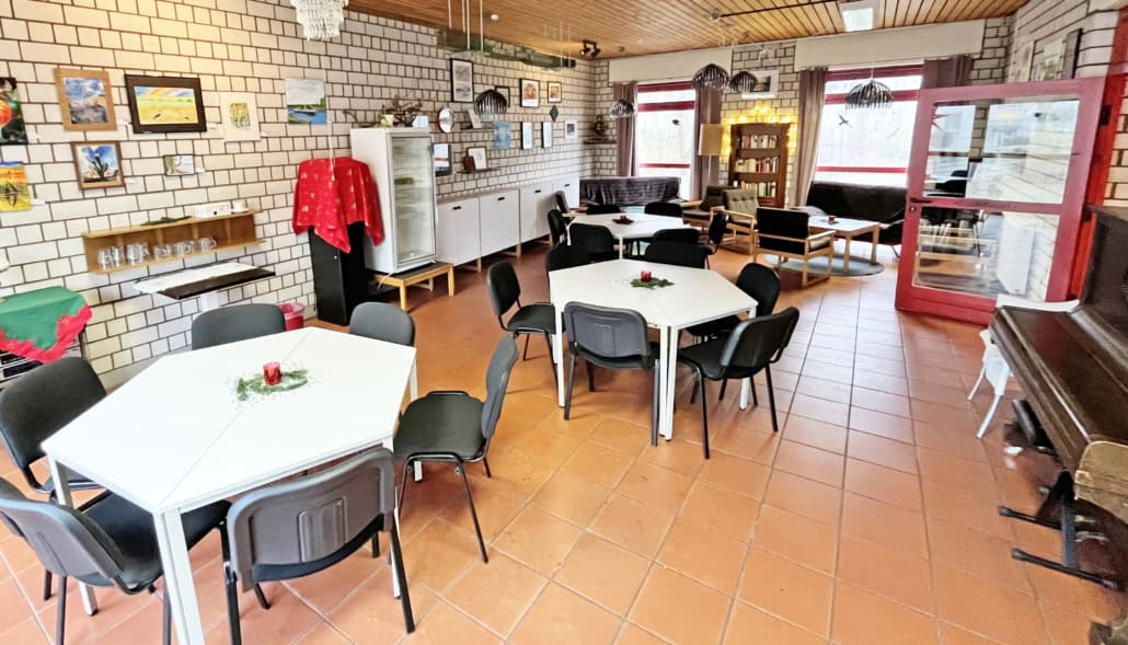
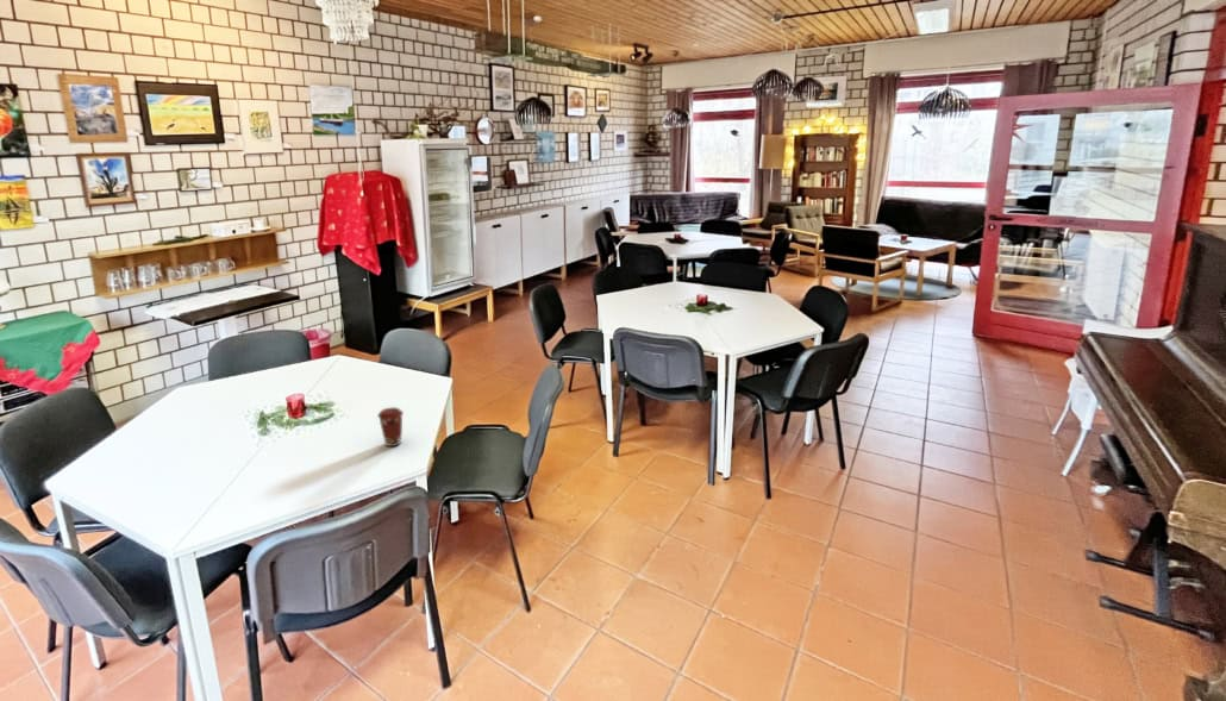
+ coffee cup (392, 426)
